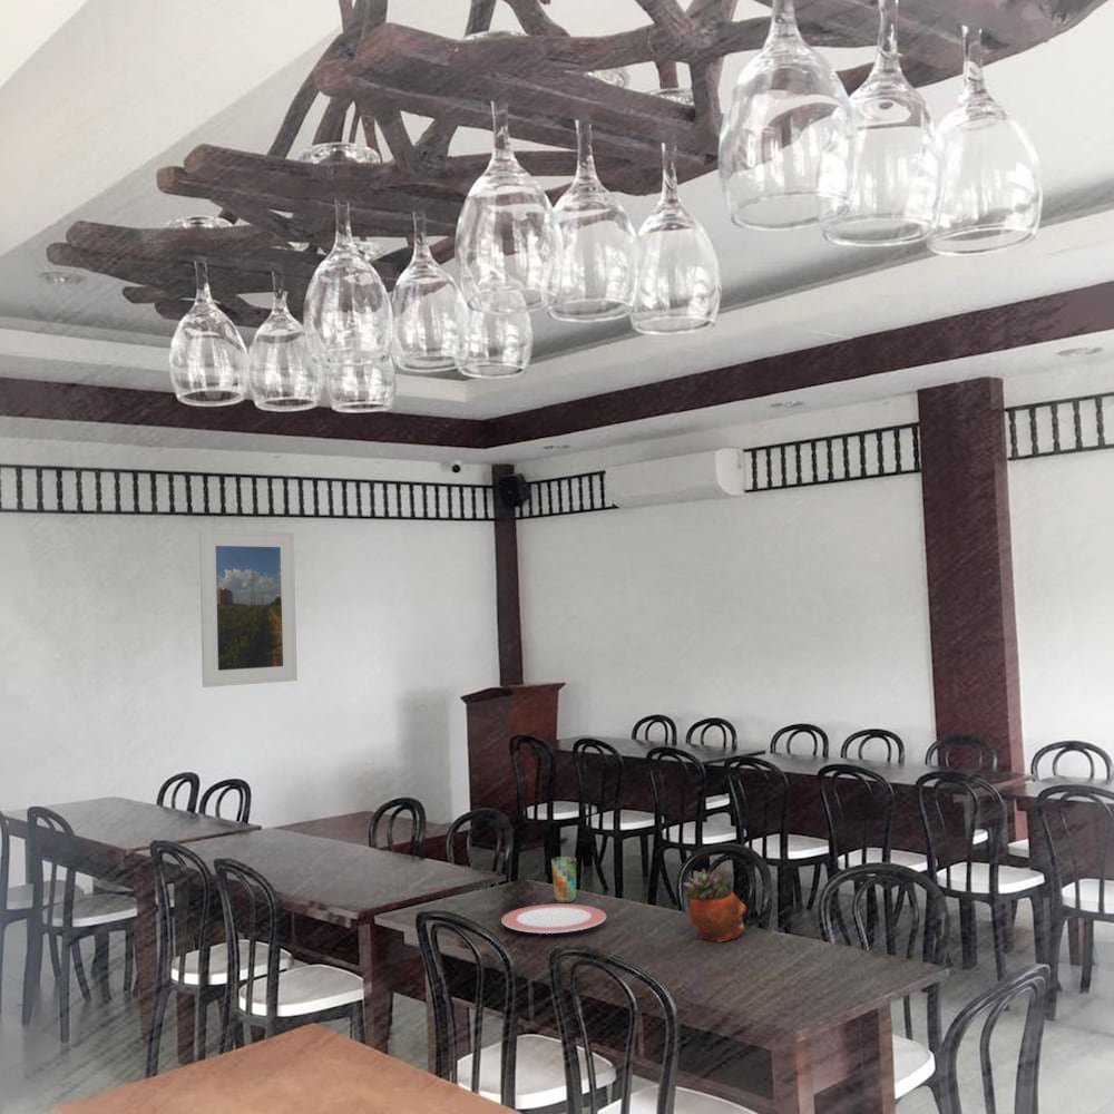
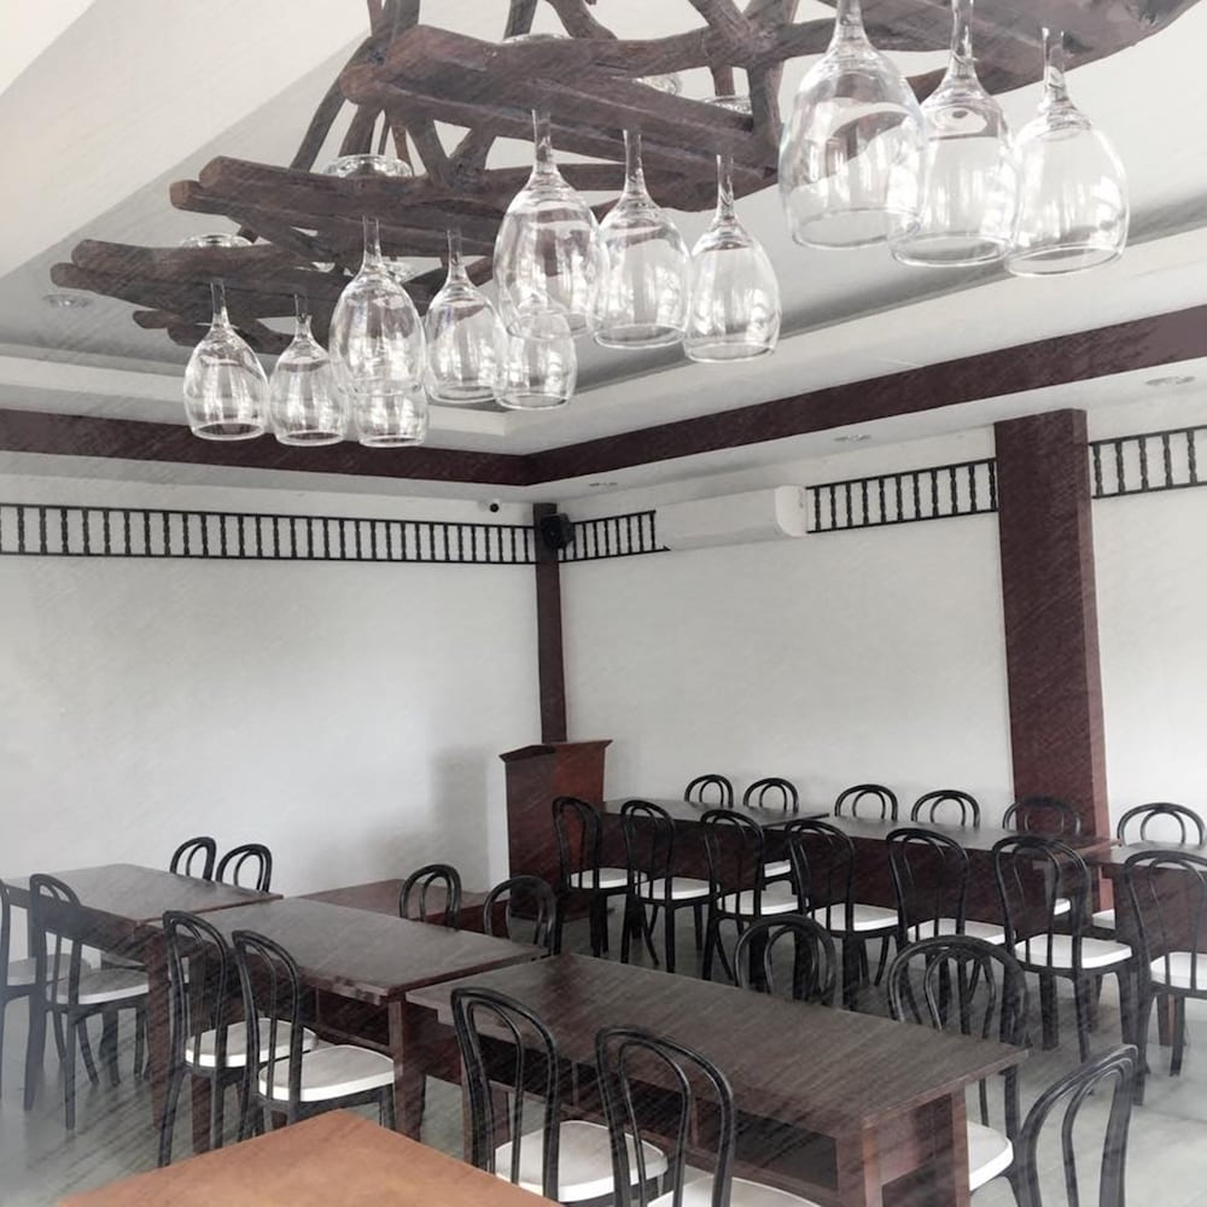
- succulent planter (716, 901)
- cup (564, 879)
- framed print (248, 607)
- plate (554, 920)
